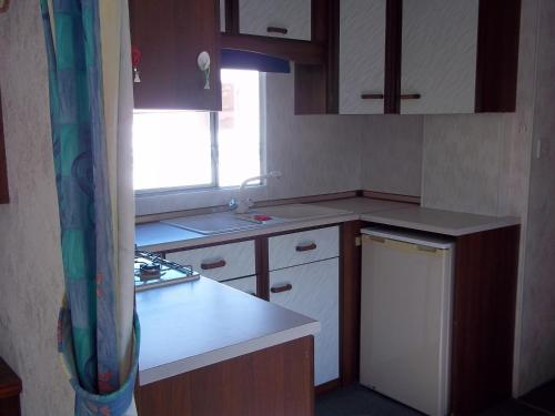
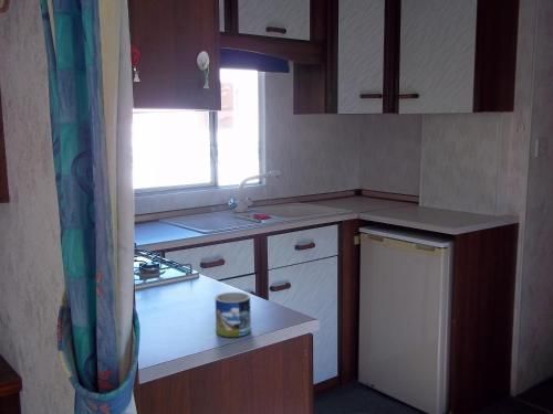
+ mug (231, 311)
